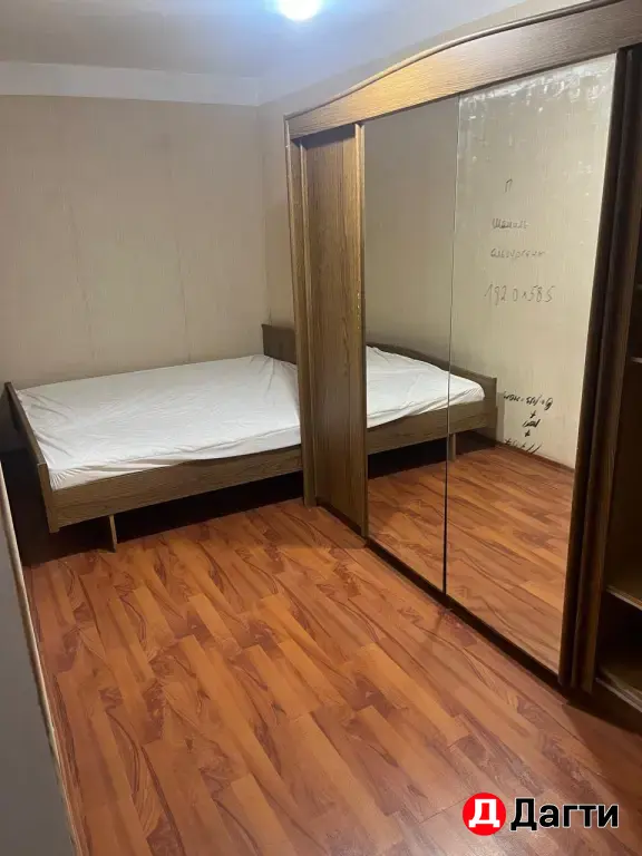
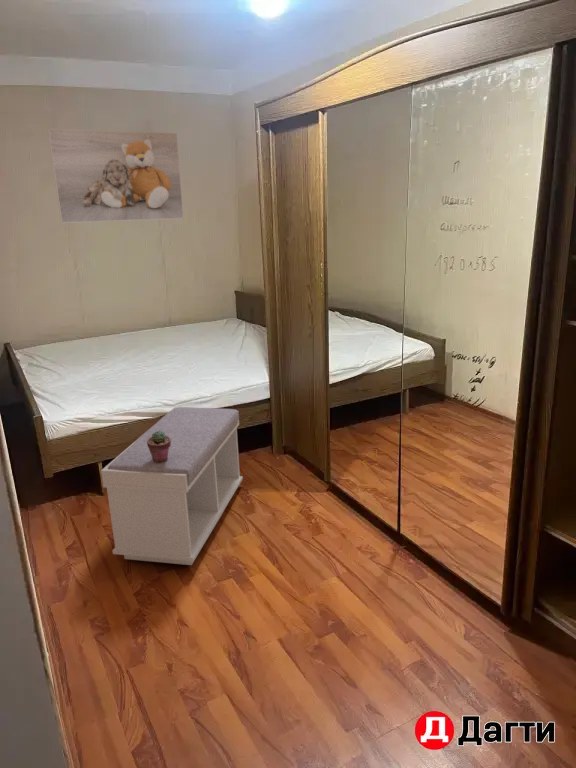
+ bench (183, 477)
+ potted succulent (159, 444)
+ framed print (120, 176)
